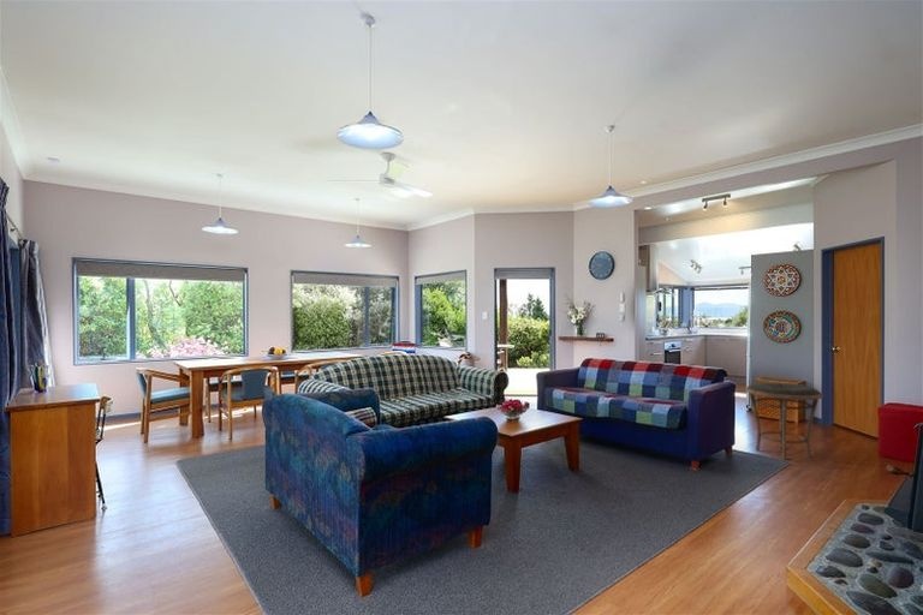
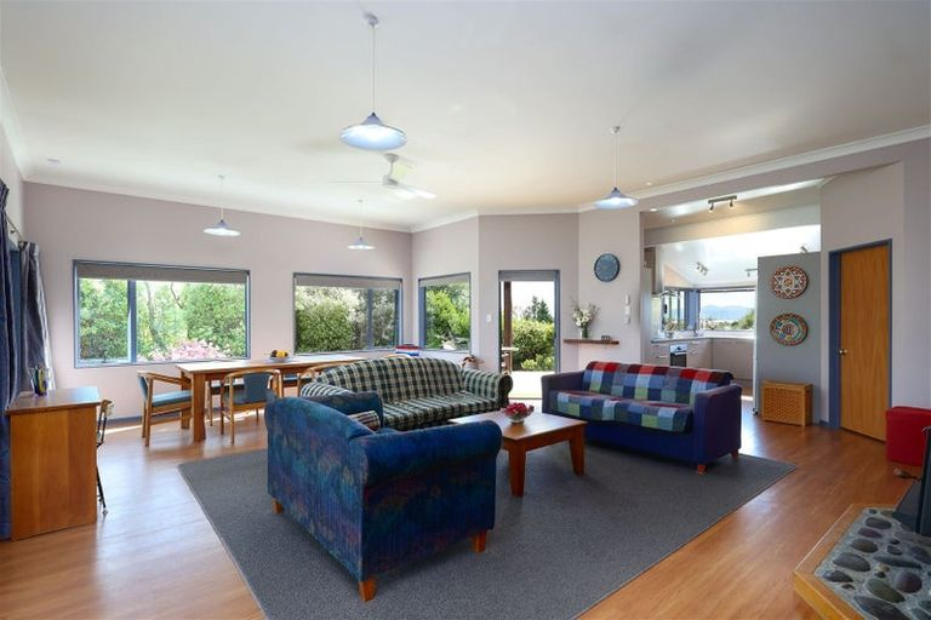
- side table (782, 419)
